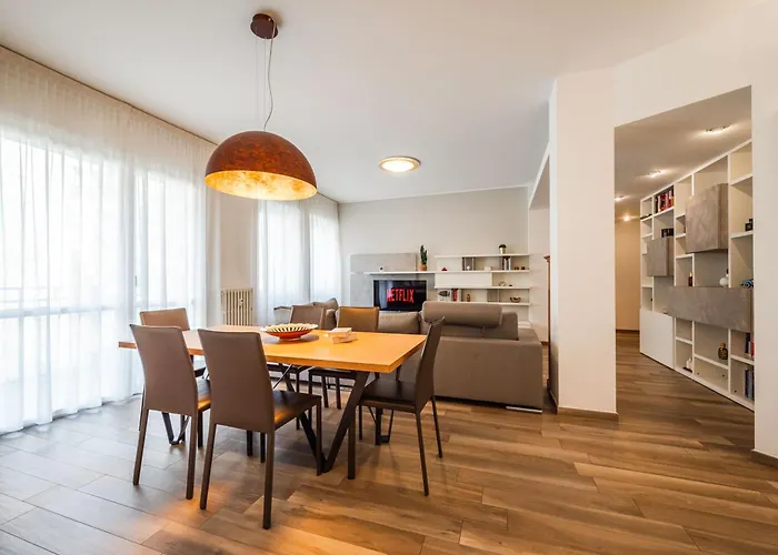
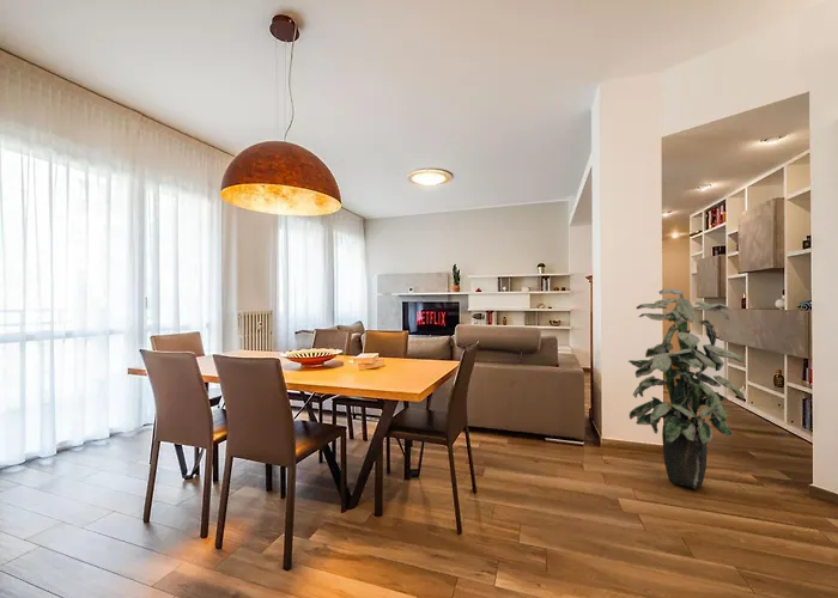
+ indoor plant (678, 383)
